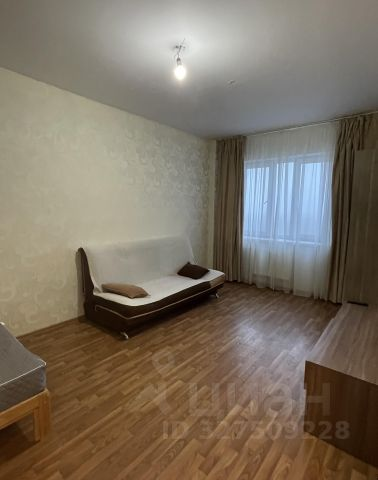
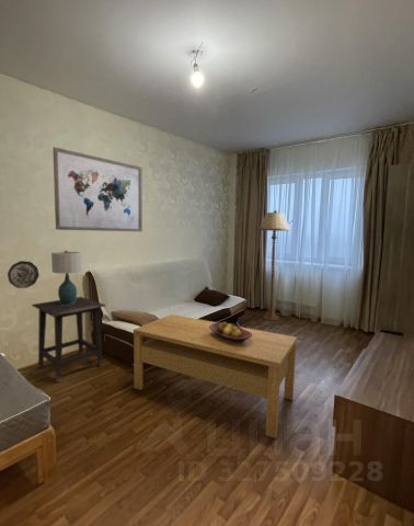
+ coffee table (212, 363)
+ wall art (103, 195)
+ side table (70, 341)
+ floor lamp (273, 265)
+ fruit bowl (229, 330)
+ table lamp (67, 276)
+ decorative plate (23, 274)
